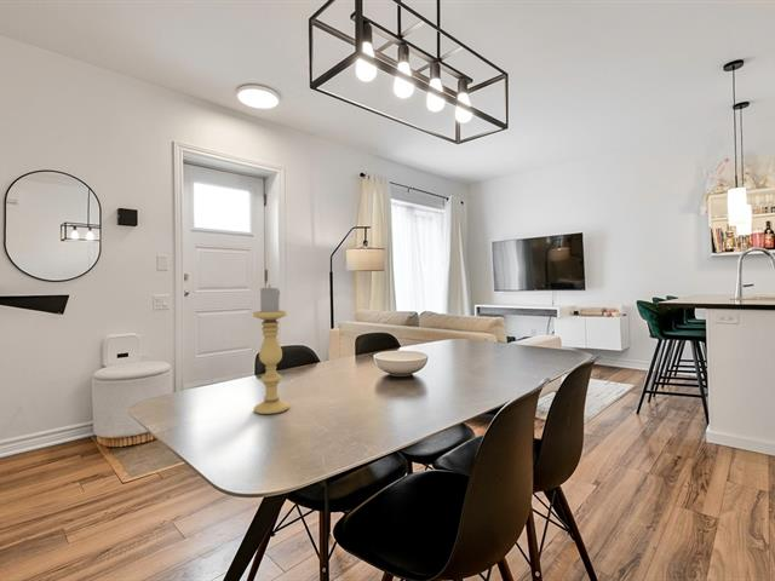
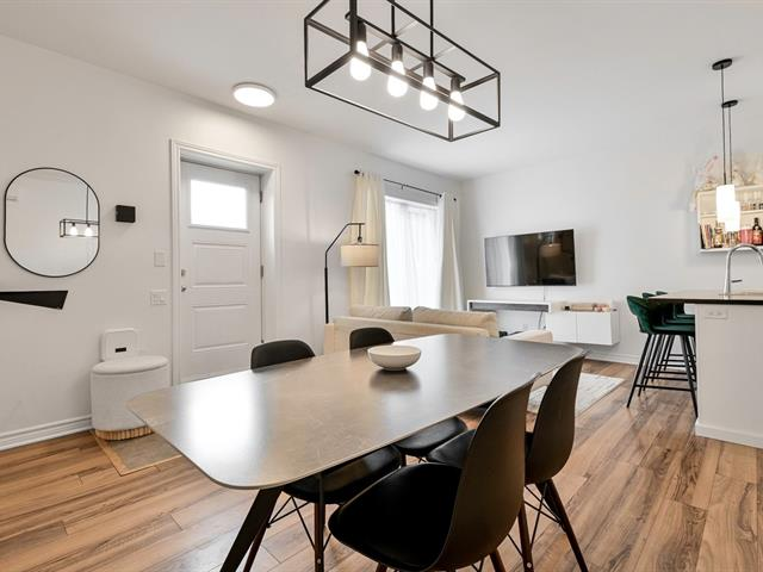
- candle holder (270, 346)
